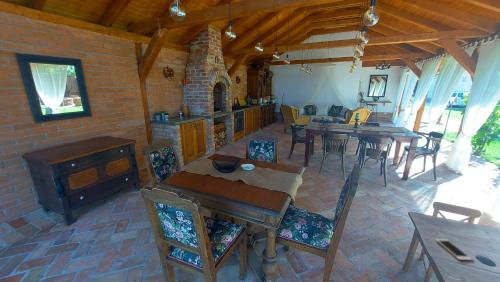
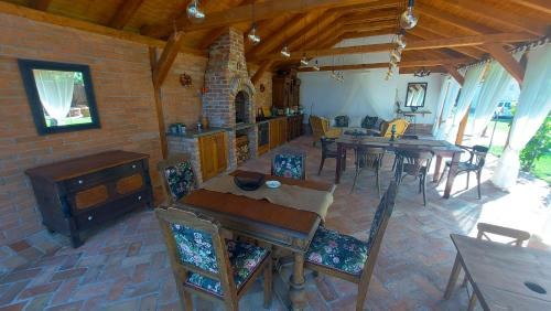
- cell phone (452, 248)
